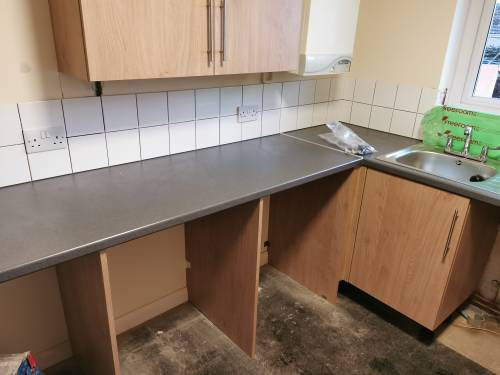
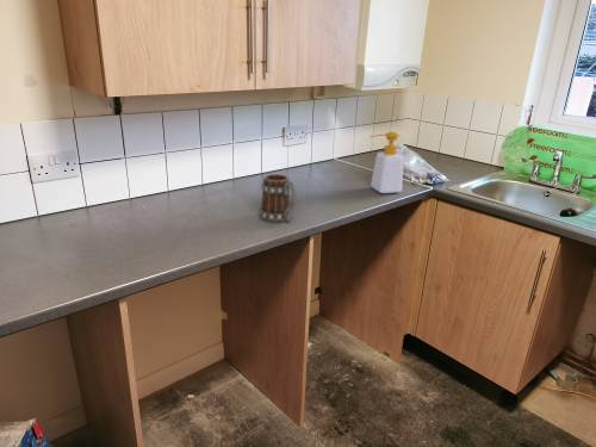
+ mug (279, 199)
+ soap bottle (384, 161)
